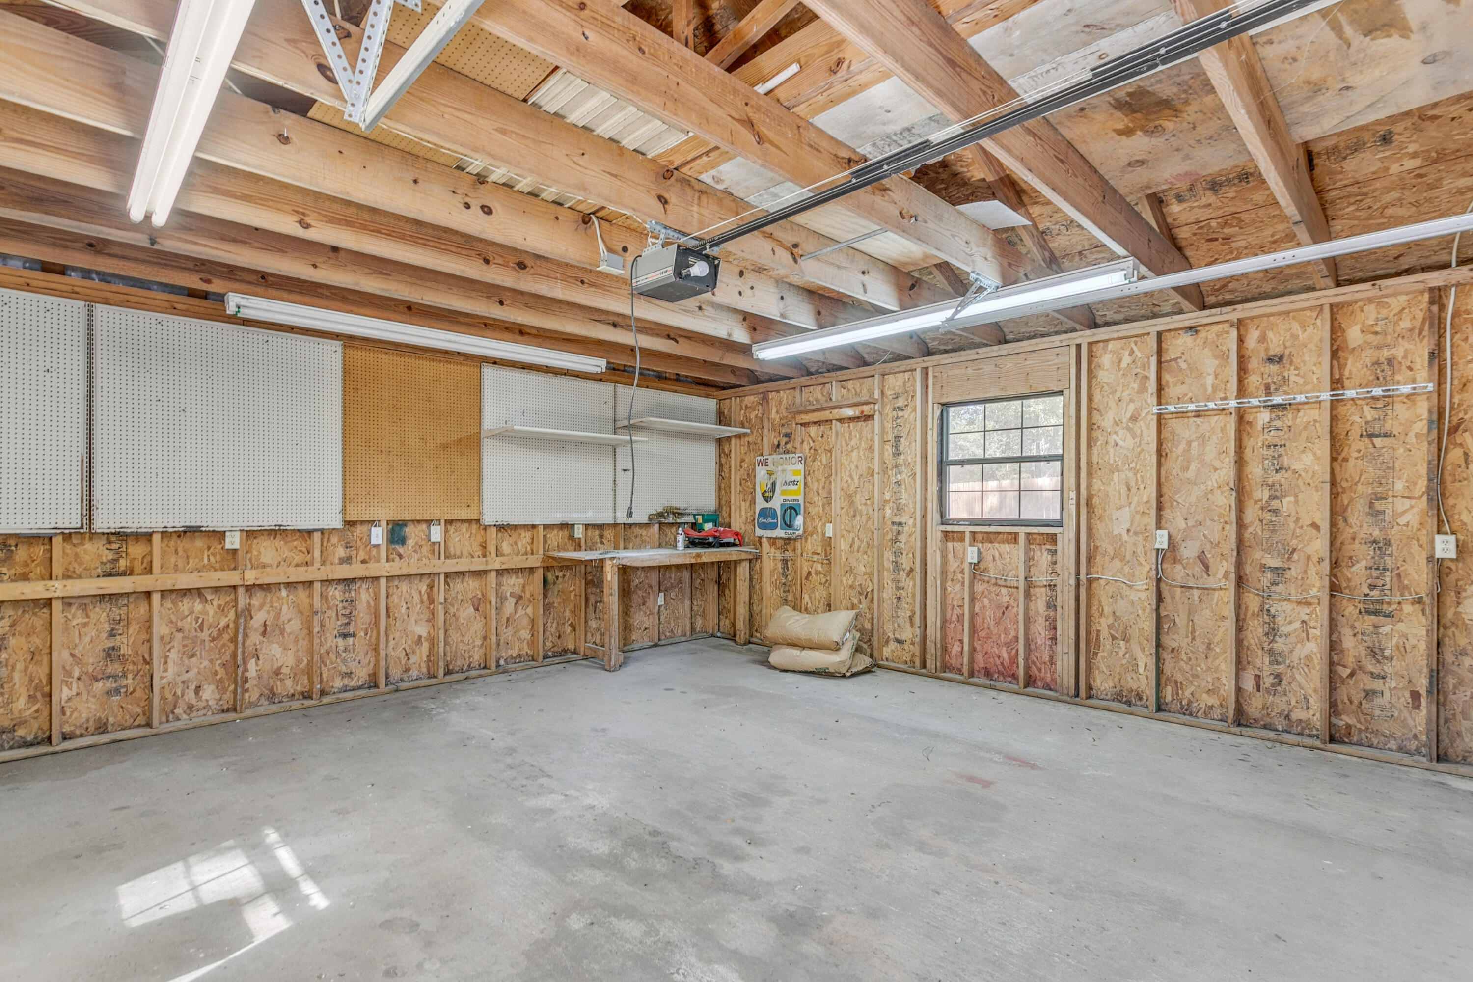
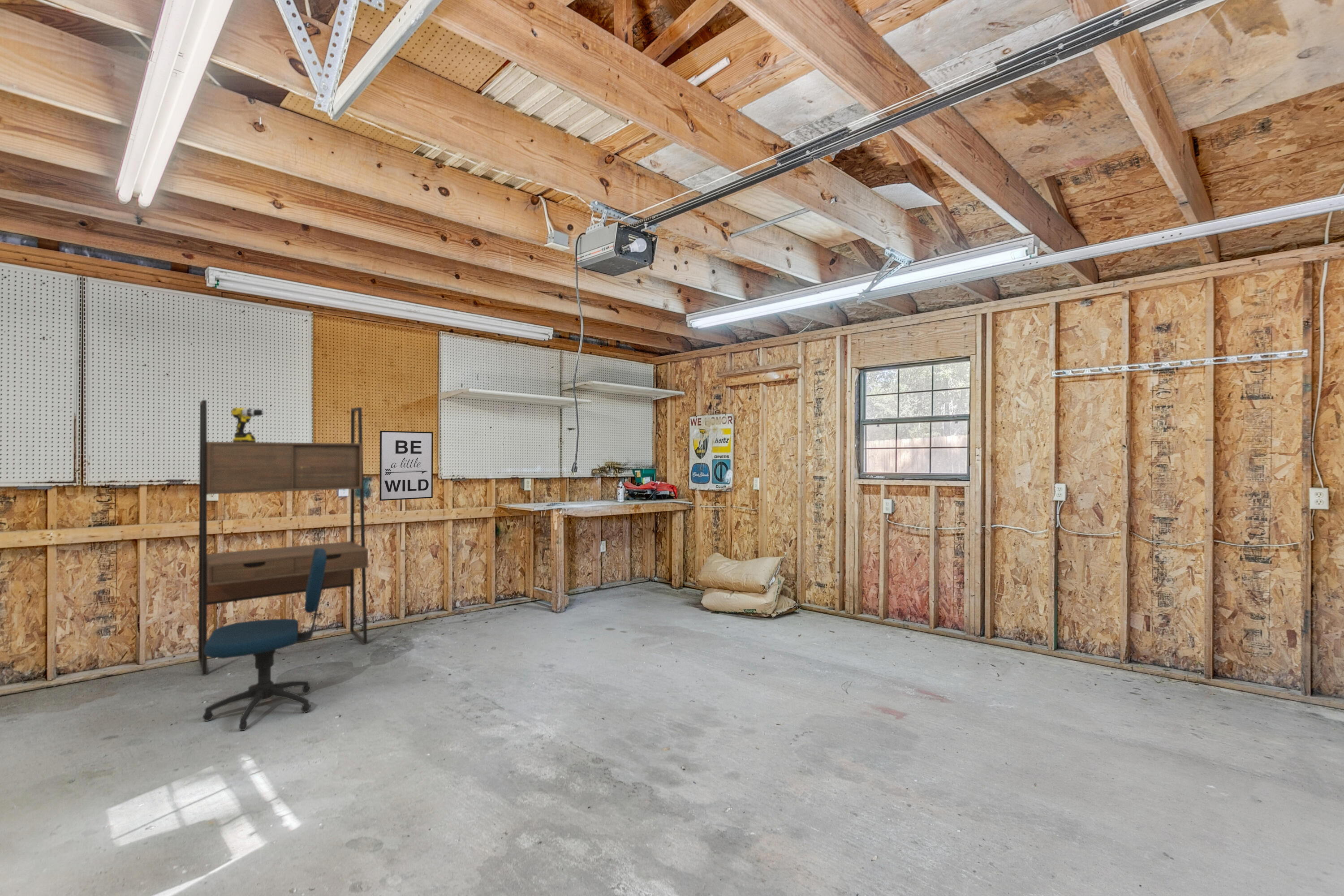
+ desk (289, 547)
+ office chair (267, 632)
+ wall art (407, 465)
+ power drill (242, 424)
